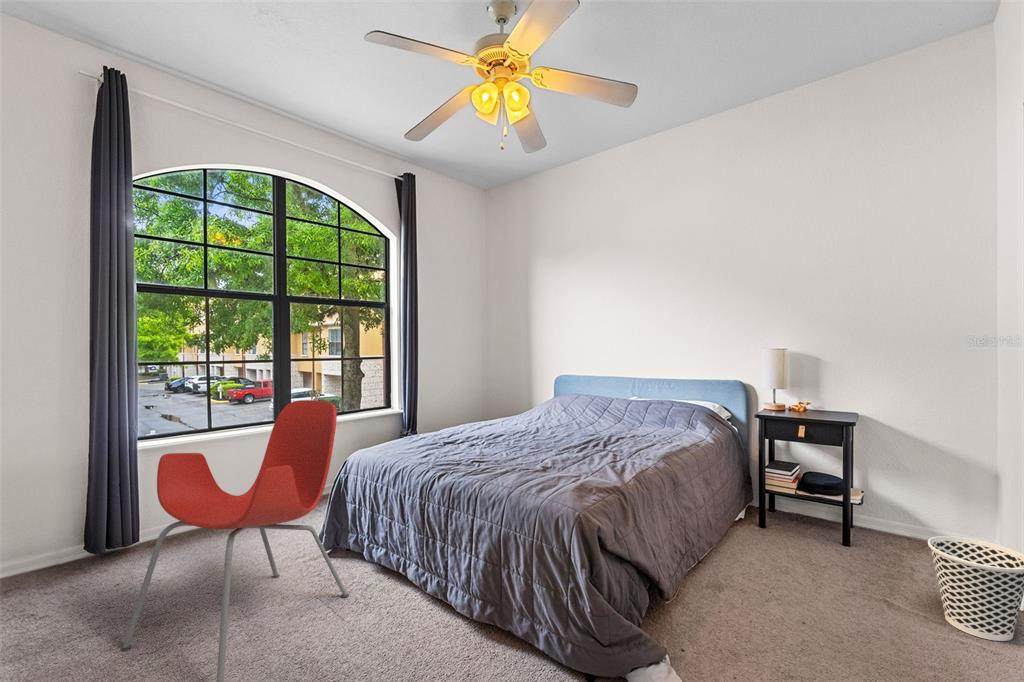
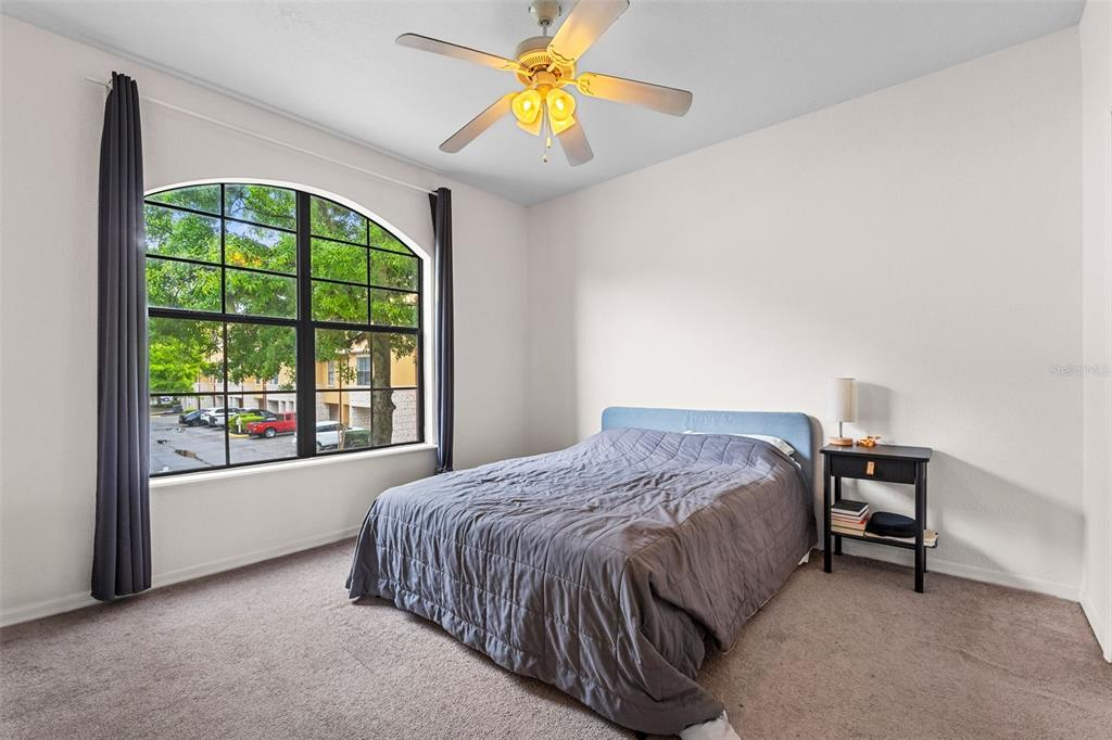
- wastebasket (977, 588)
- armchair (243, 517)
